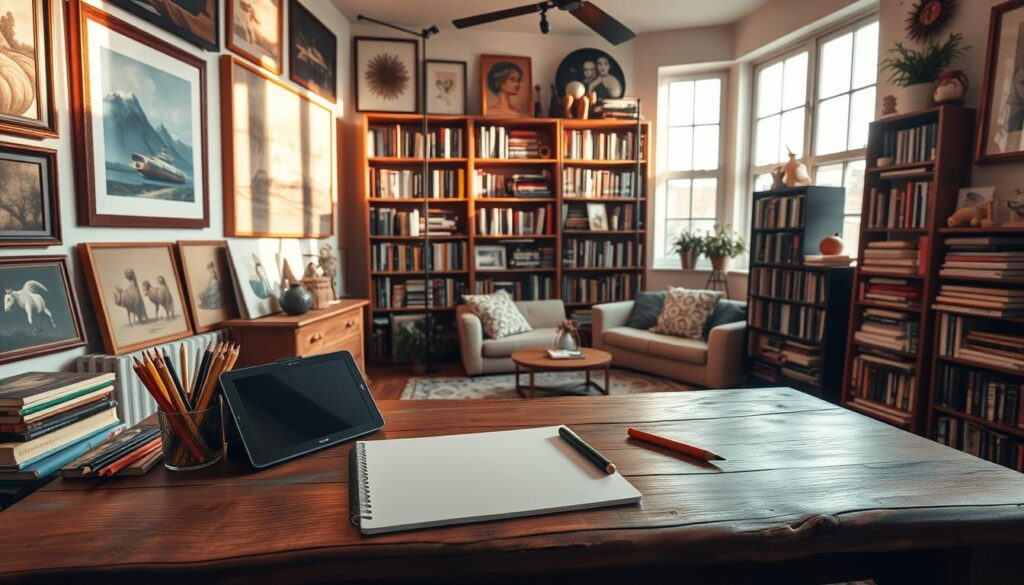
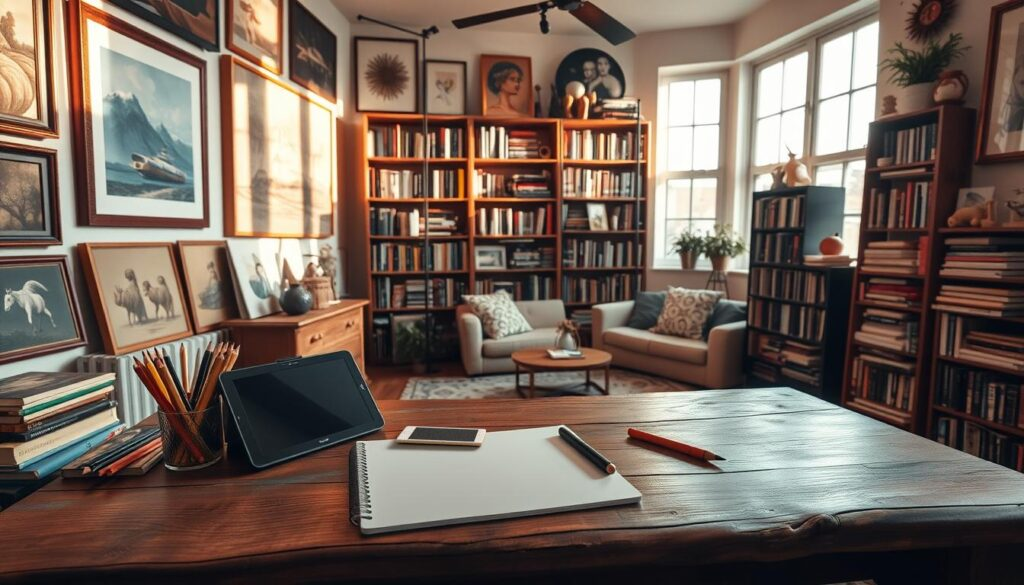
+ cell phone (442, 435)
